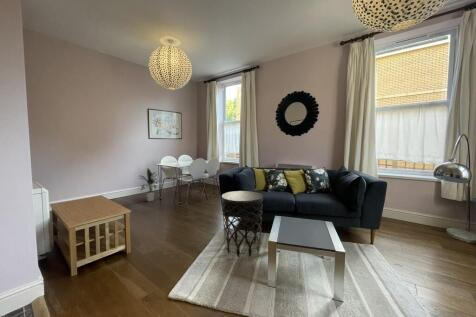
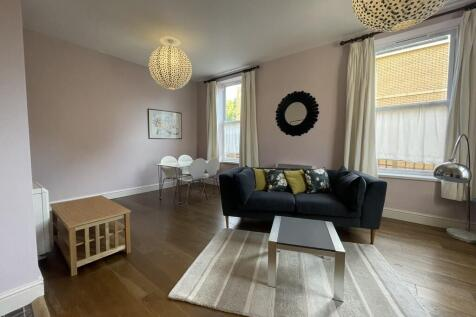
- side table (242, 222)
- indoor plant (151, 184)
